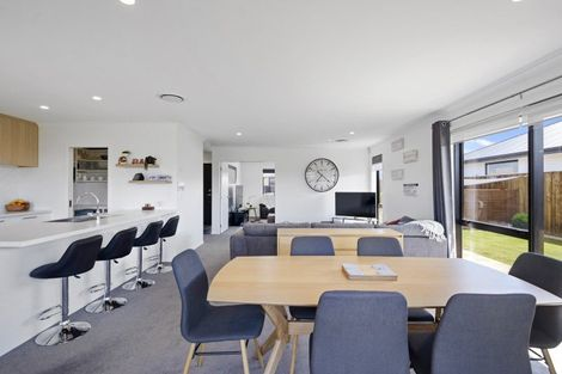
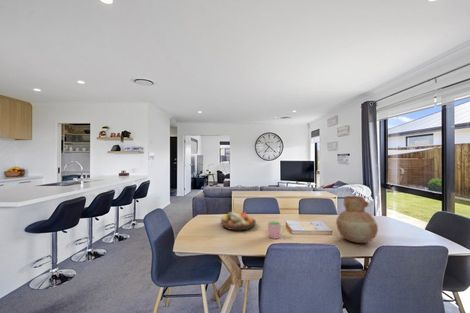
+ cup (276, 230)
+ vase (356, 218)
+ fruit bowl (238, 218)
